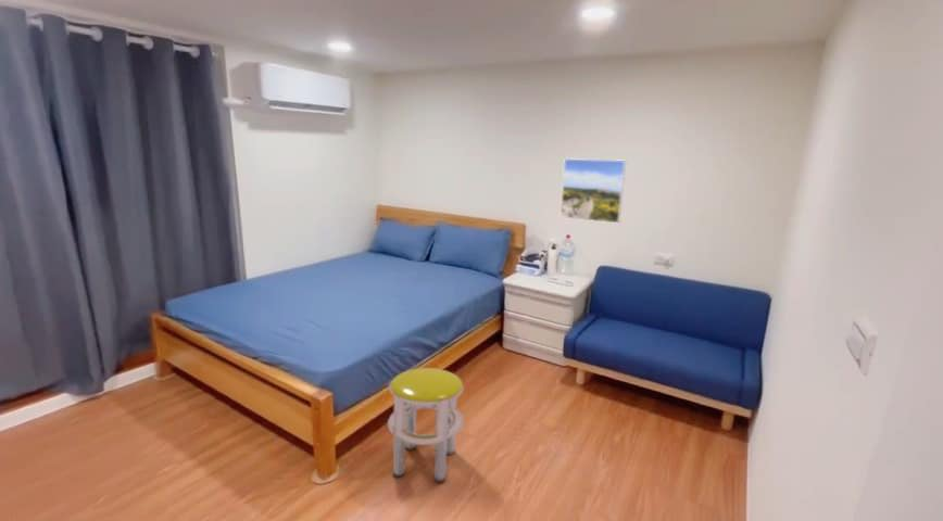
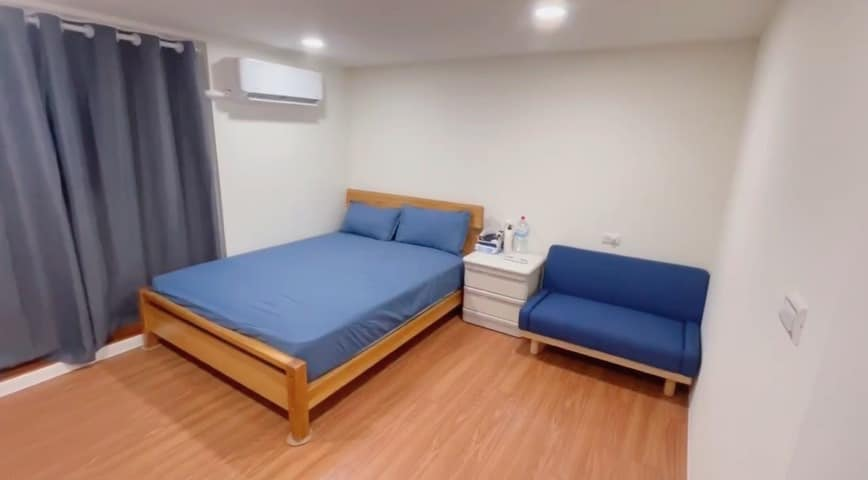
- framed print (591, 190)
- stool (436, 420)
